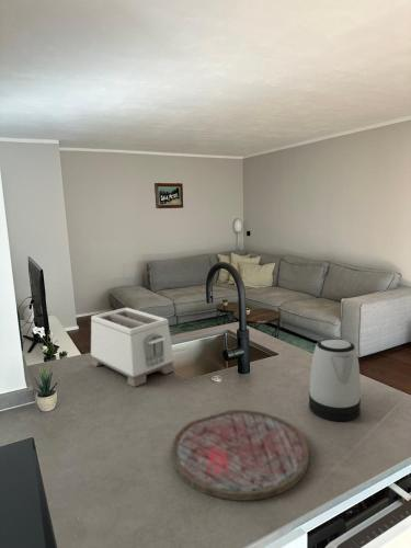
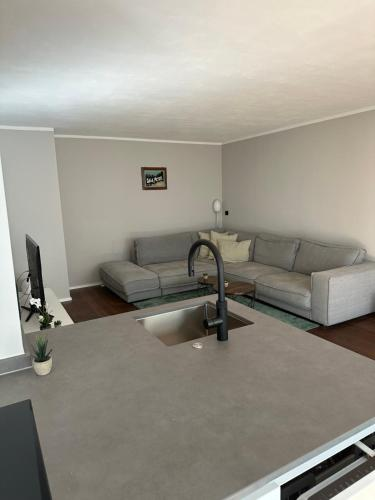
- toaster (132, 343)
- cutting board (239, 447)
- kettle (332, 372)
